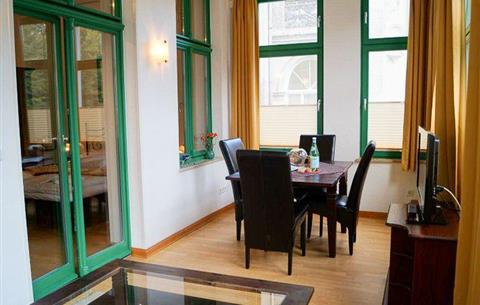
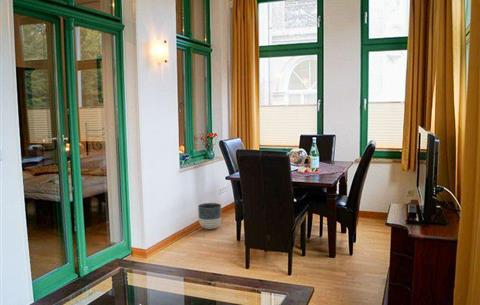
+ planter (209, 216)
